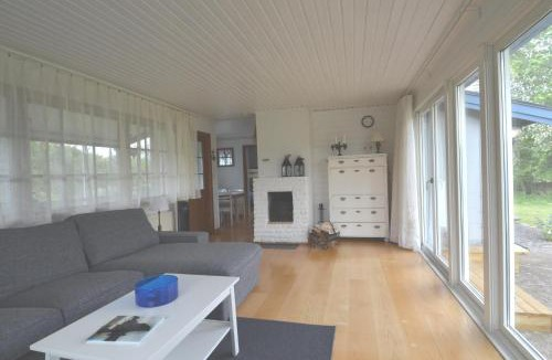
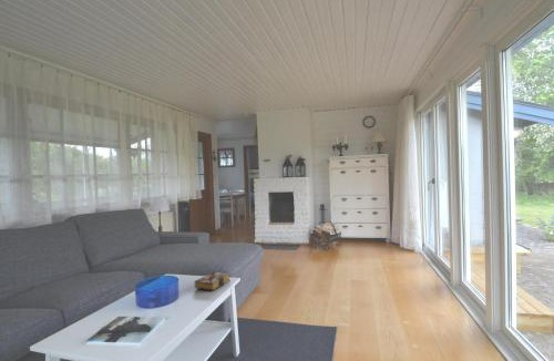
+ book (213, 280)
